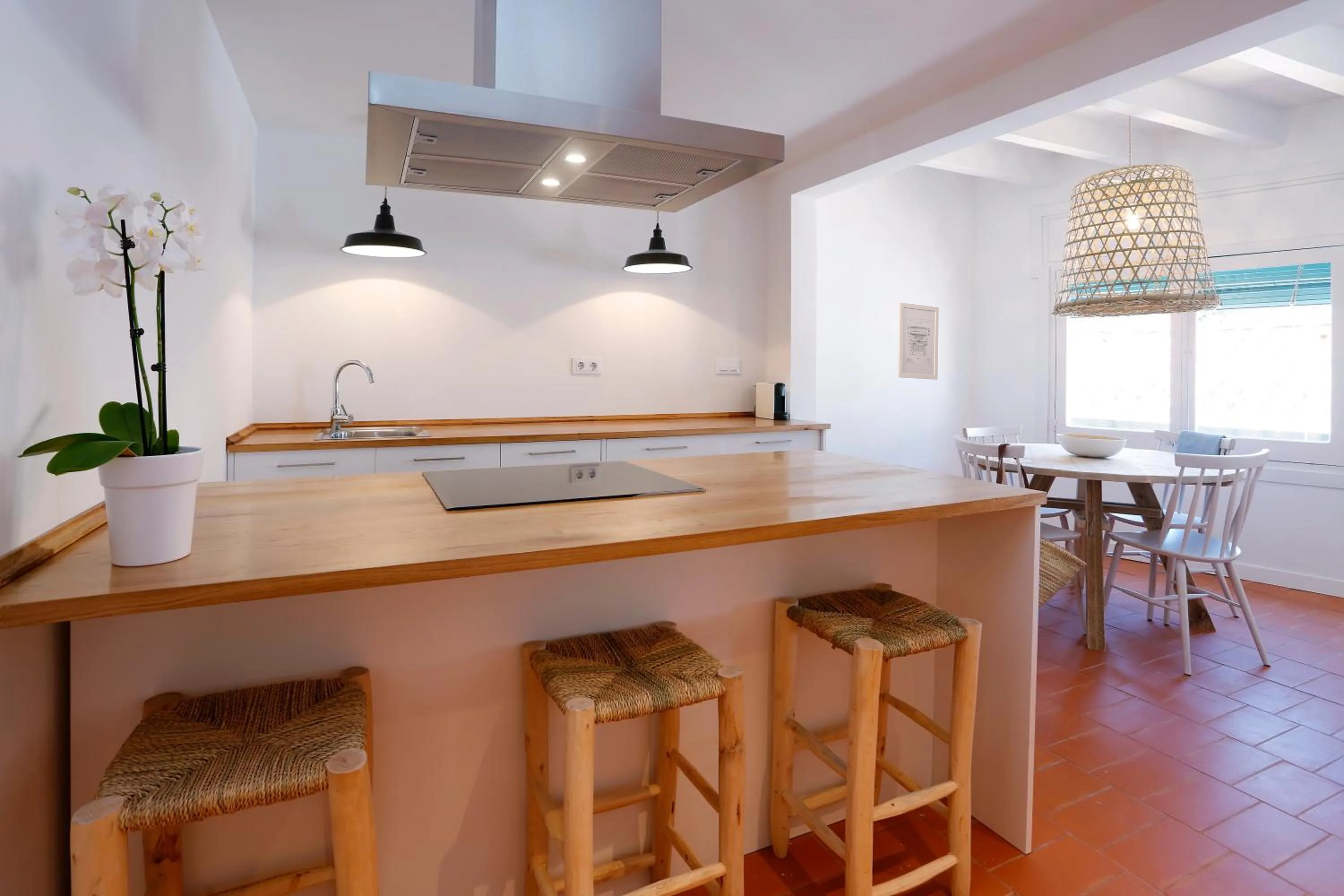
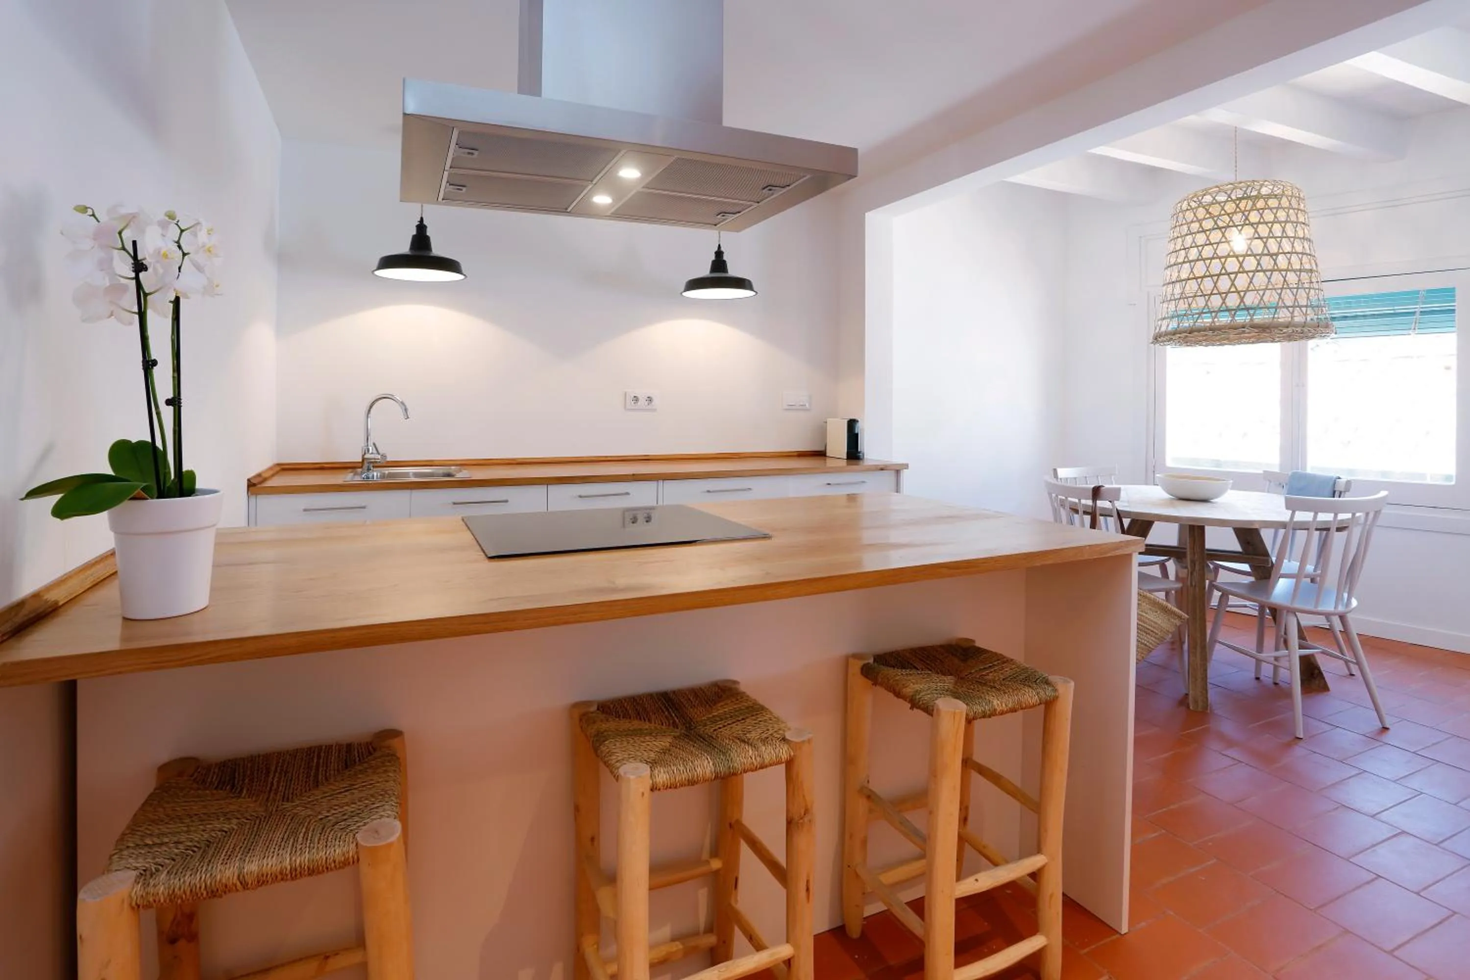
- wall art (918, 342)
